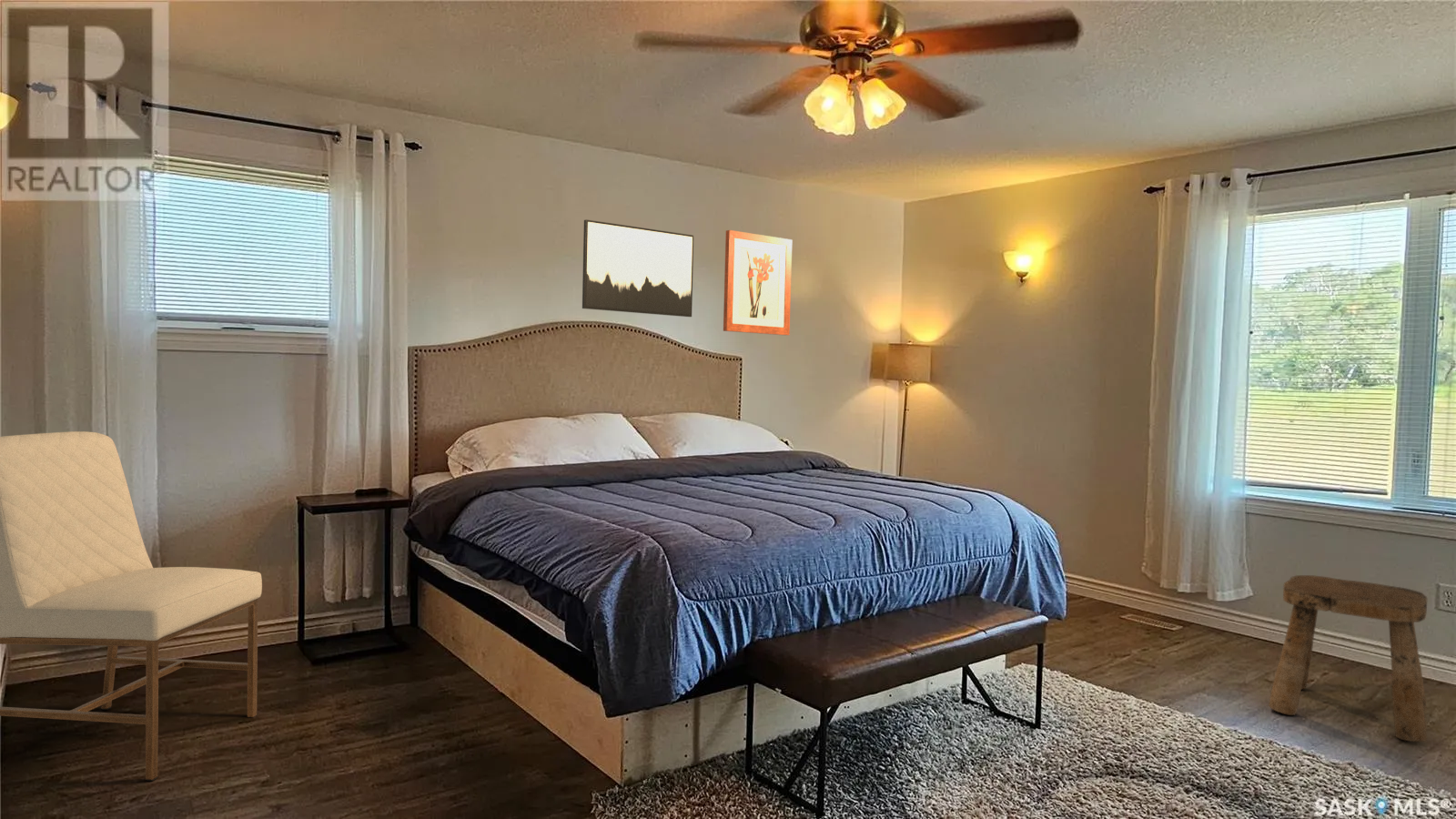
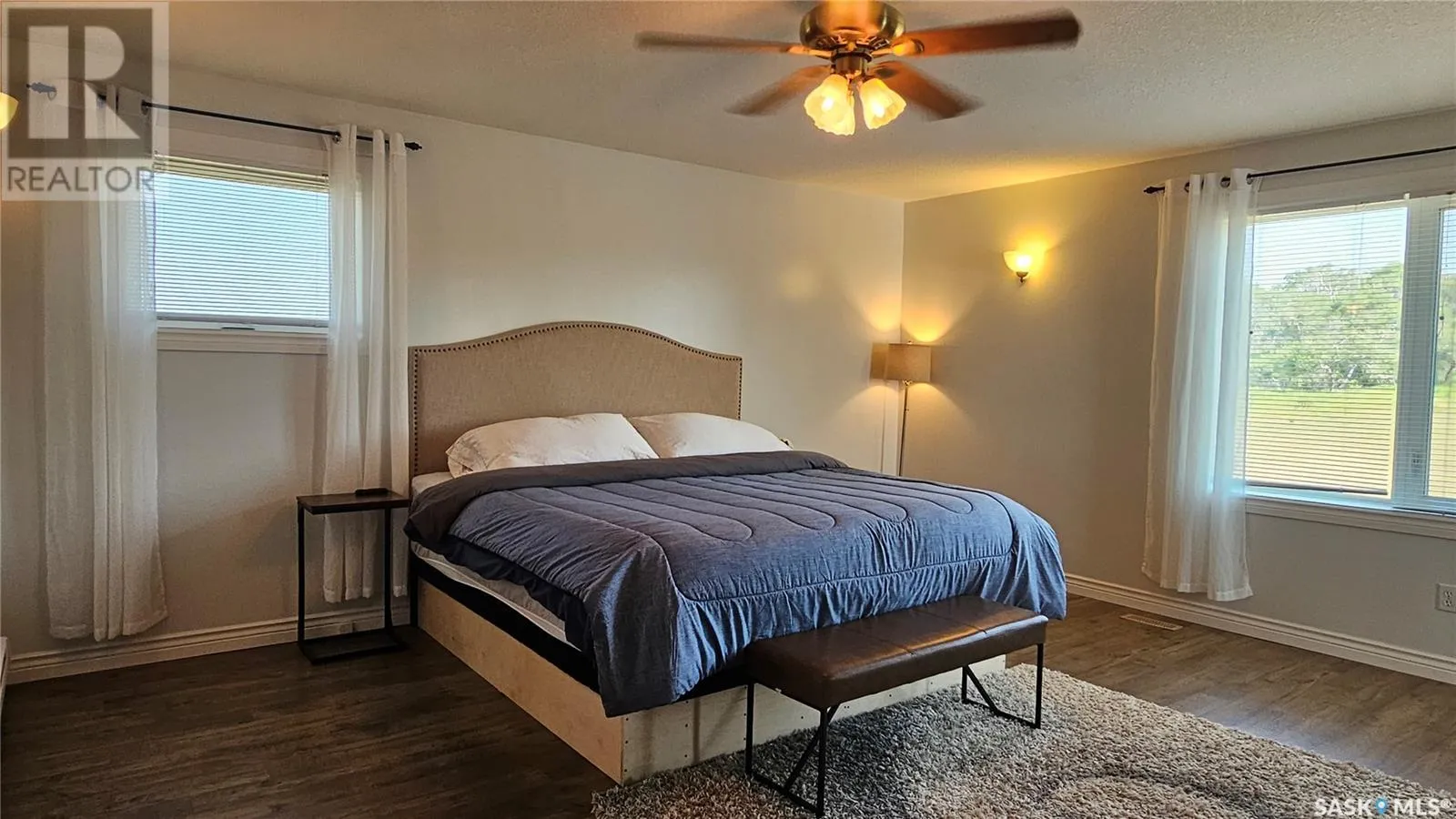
- wall art (758, 284)
- stool (1353, 615)
- wall art (640, 270)
- chair (122, 589)
